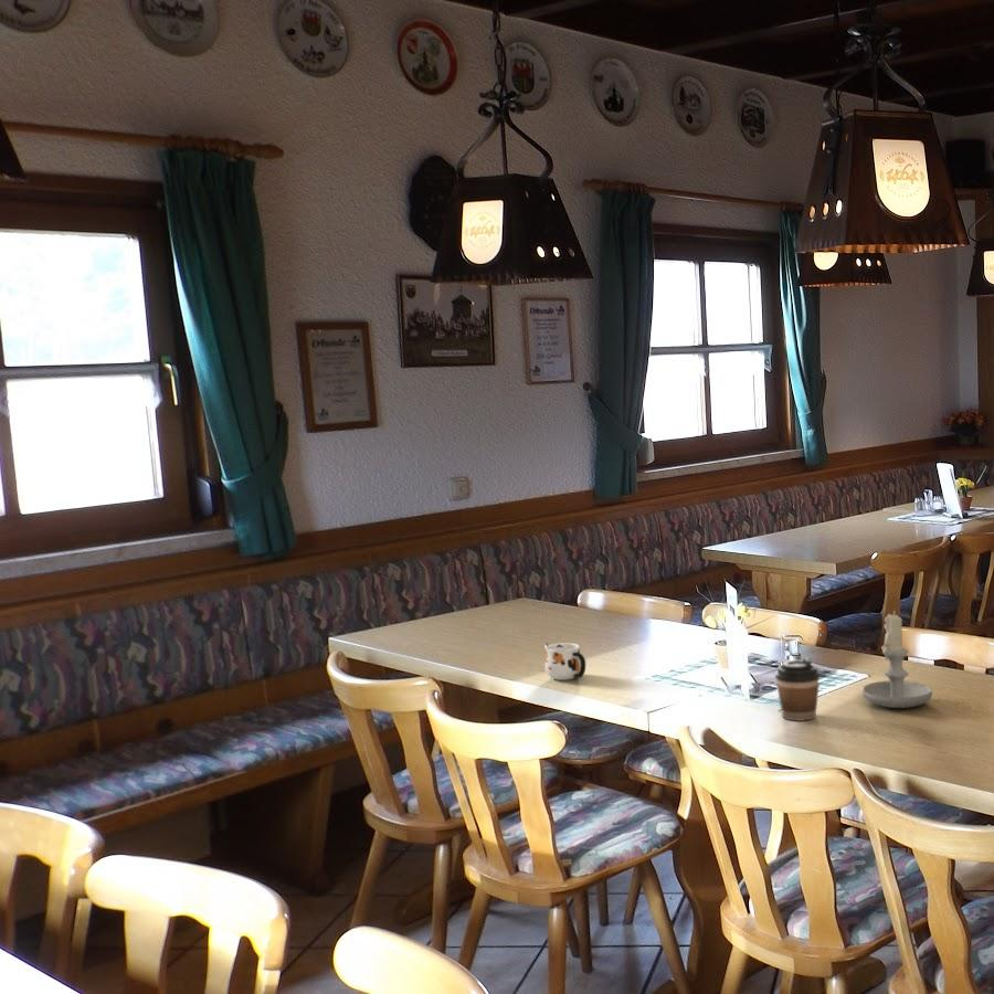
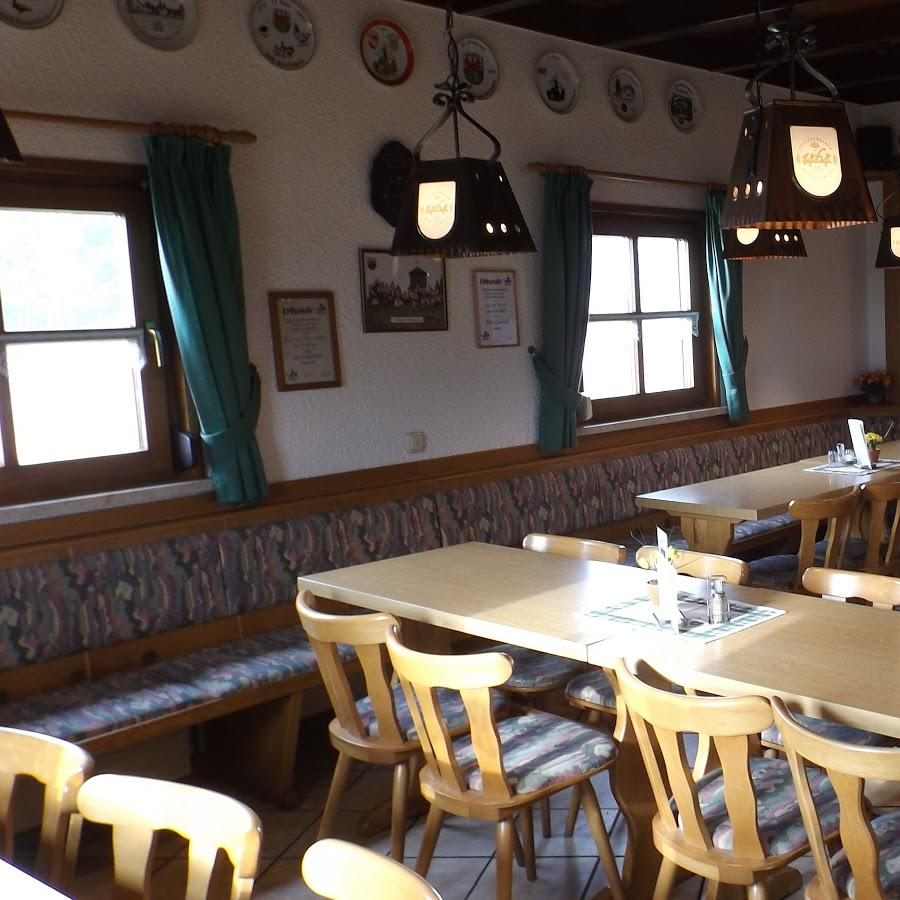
- mug (567, 659)
- coffee cup (797, 687)
- candle (896, 657)
